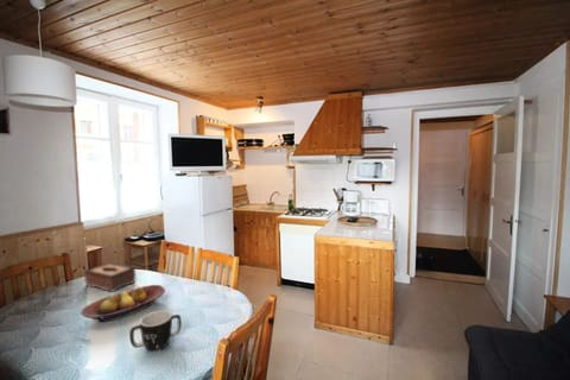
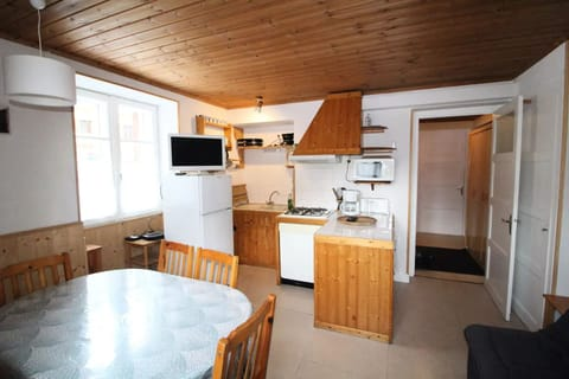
- fruit bowl (127, 299)
- tissue box (110, 276)
- mug (157, 330)
